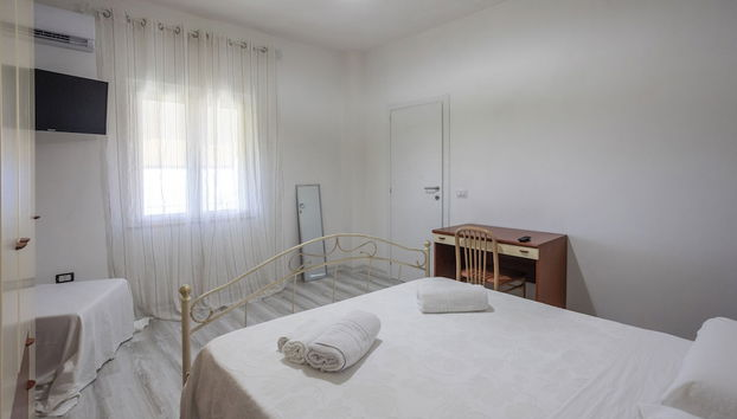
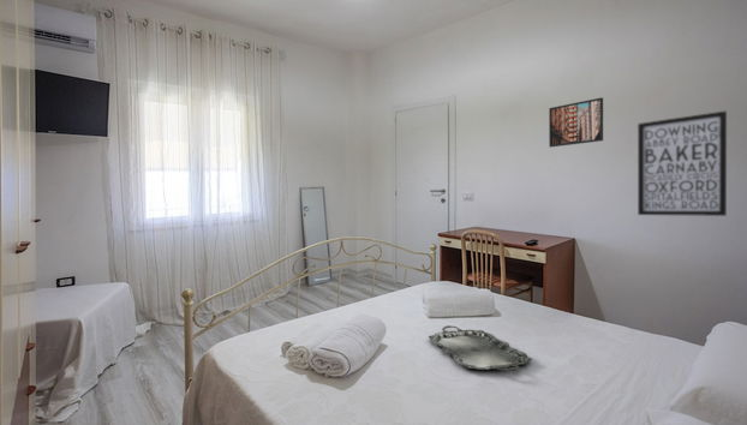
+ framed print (574, 124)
+ wall art (679, 166)
+ serving tray (476, 347)
